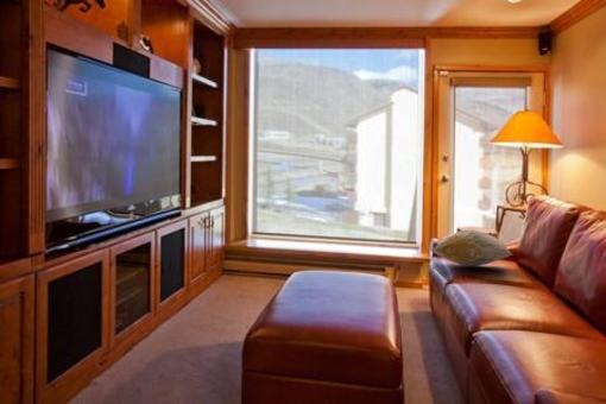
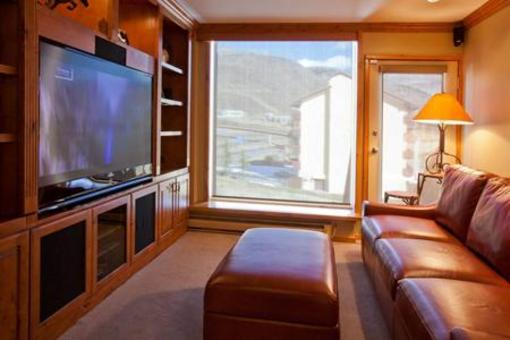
- decorative pillow (471, 247)
